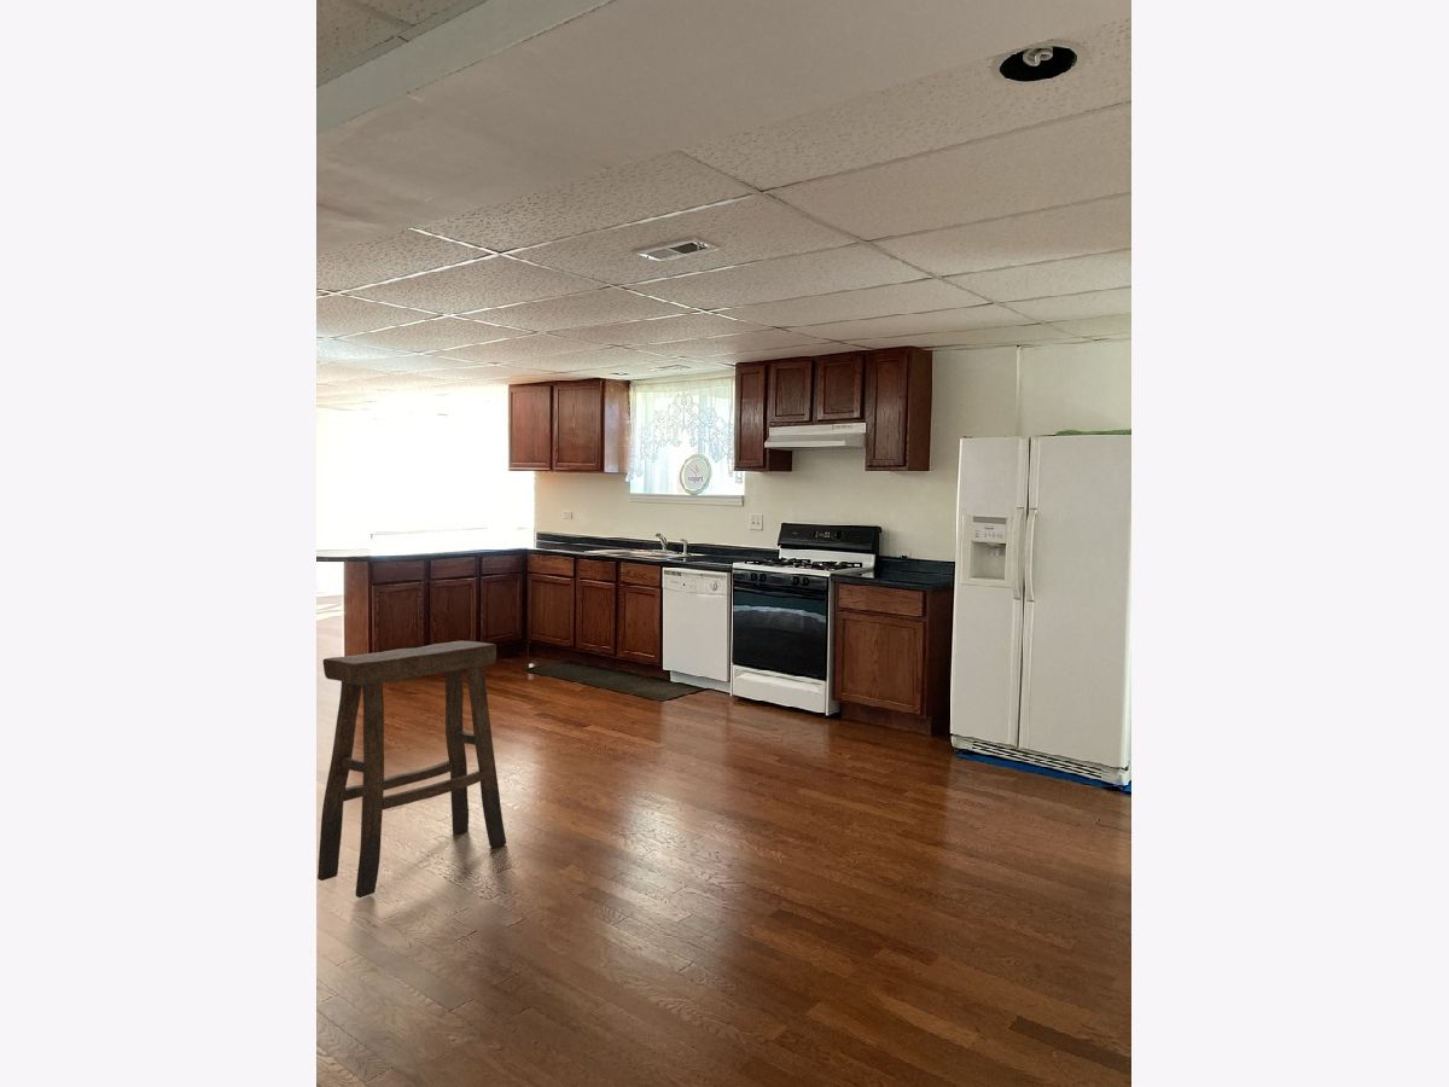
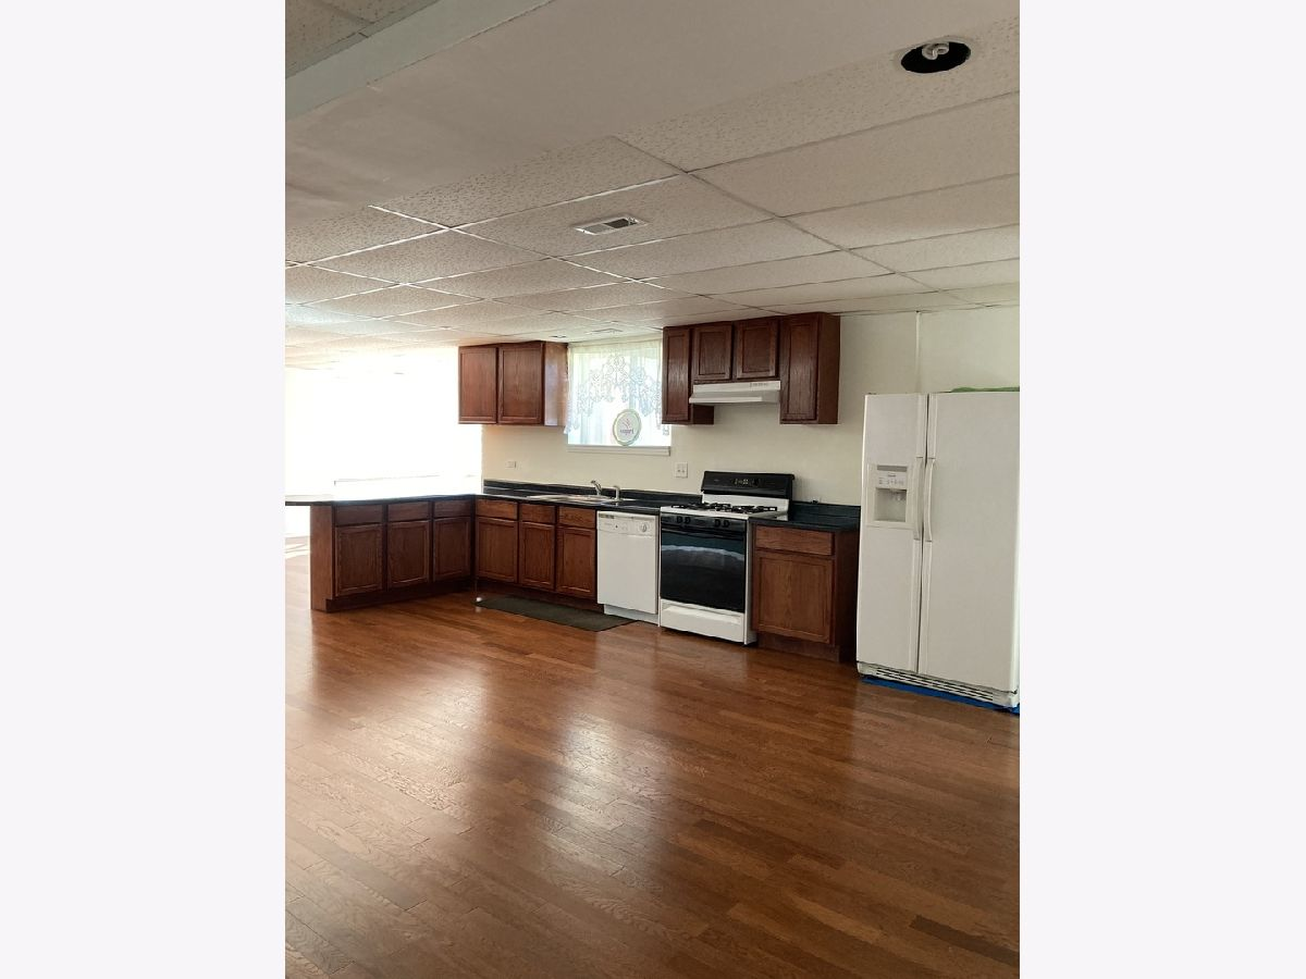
- stool (420, 769)
